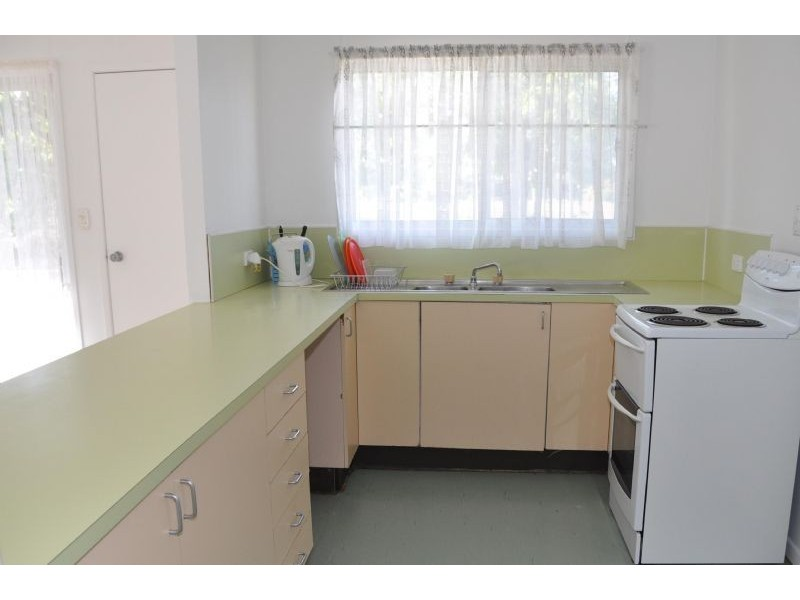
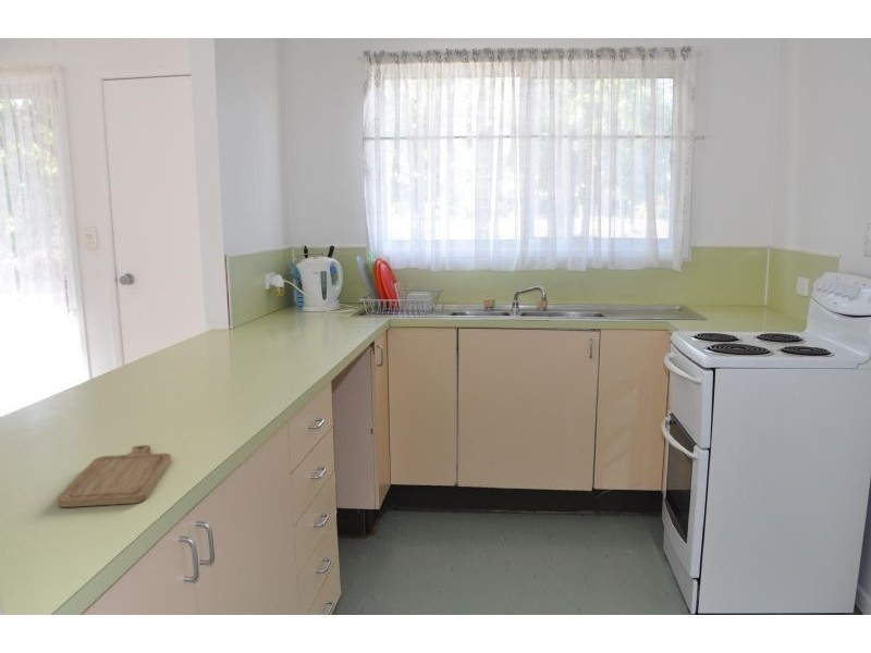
+ chopping board (123, 471)
